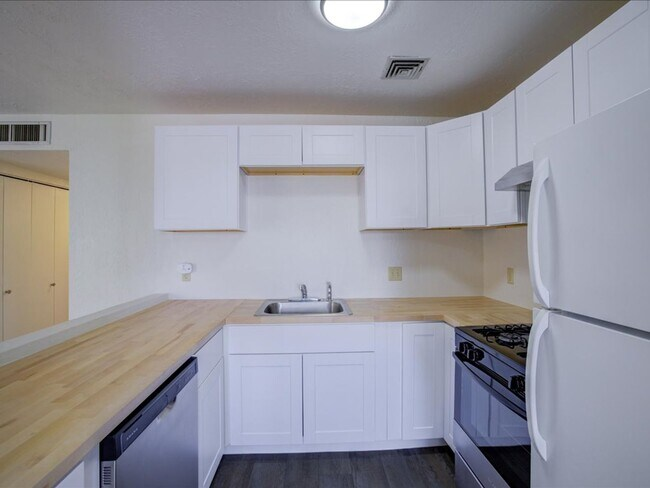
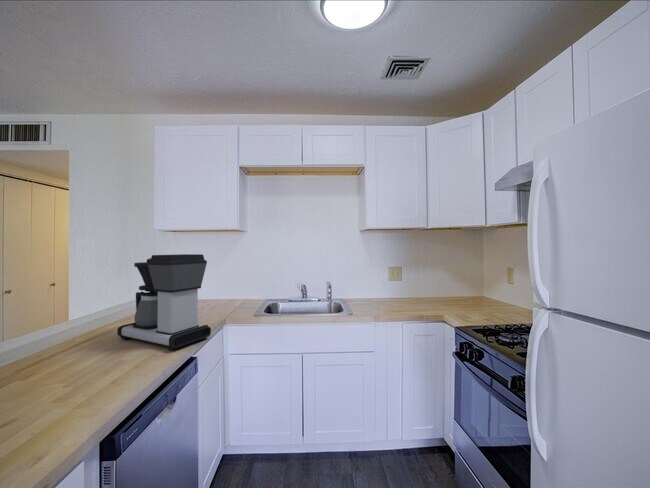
+ coffee maker (163, 296)
